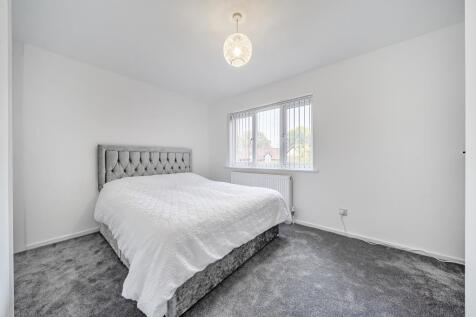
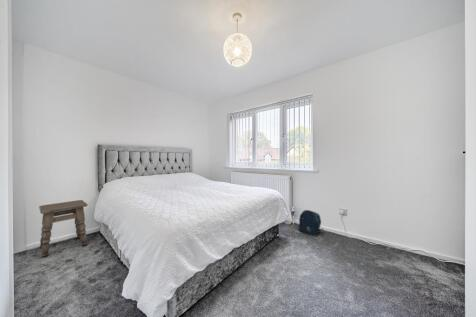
+ side table (63, 220)
+ backpack (309, 220)
